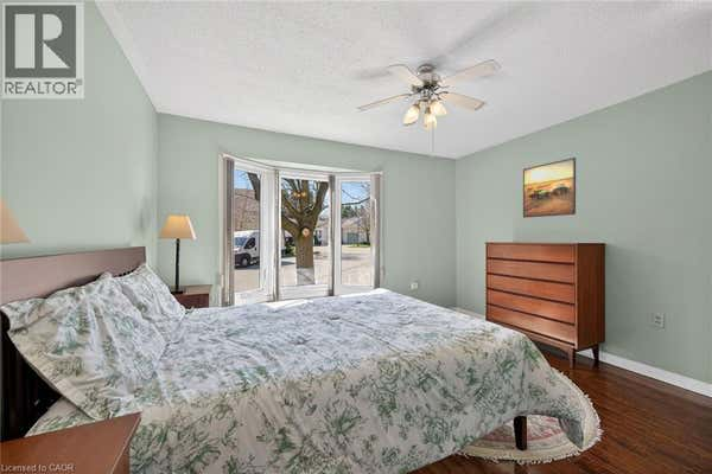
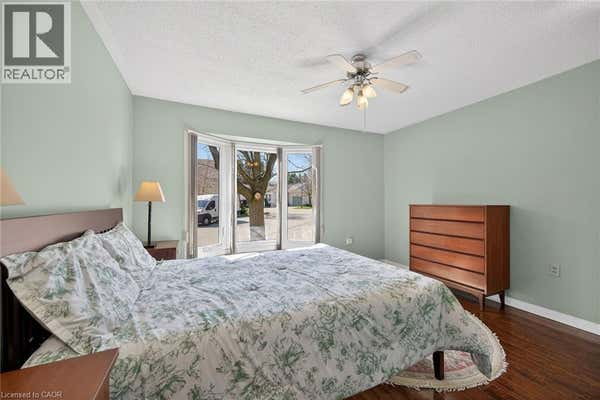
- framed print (547, 190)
